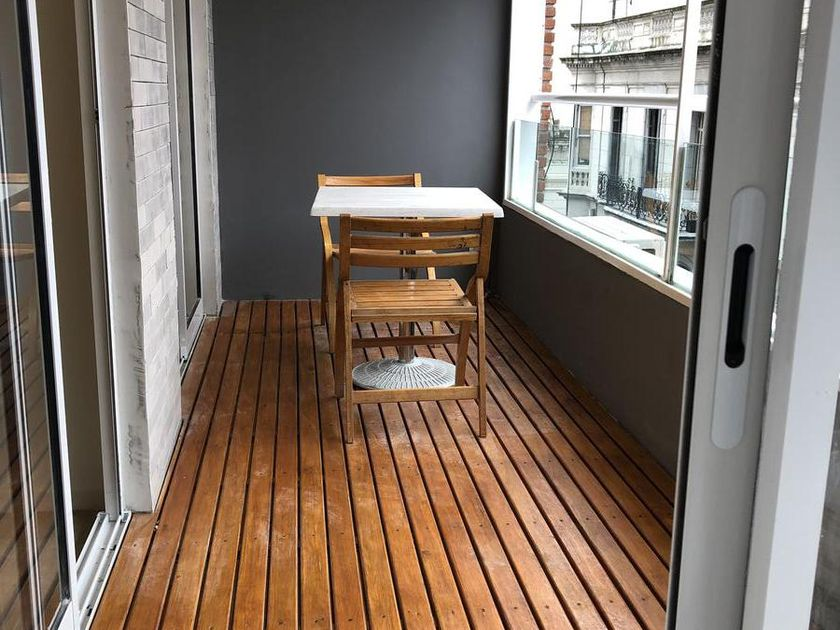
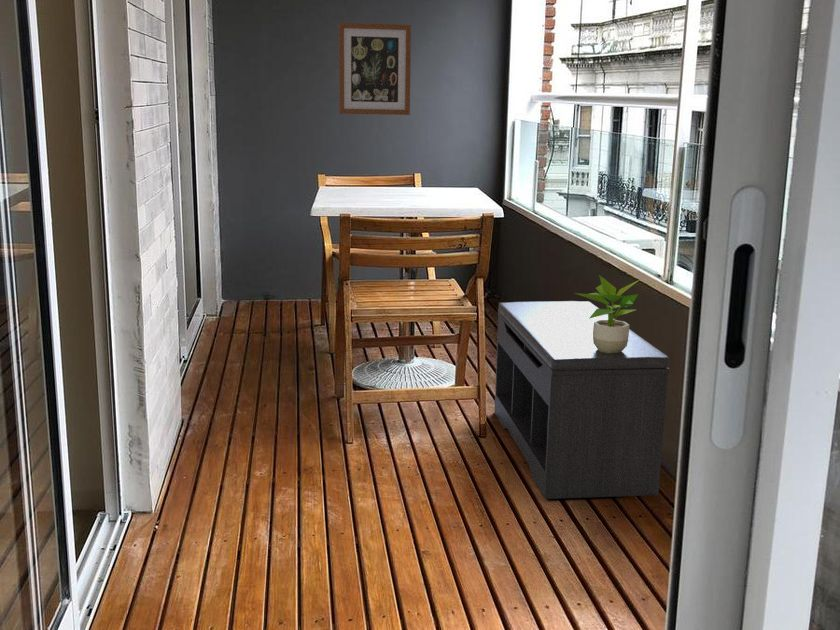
+ bench (570, 388)
+ wall art (374, 69)
+ potted plant (605, 313)
